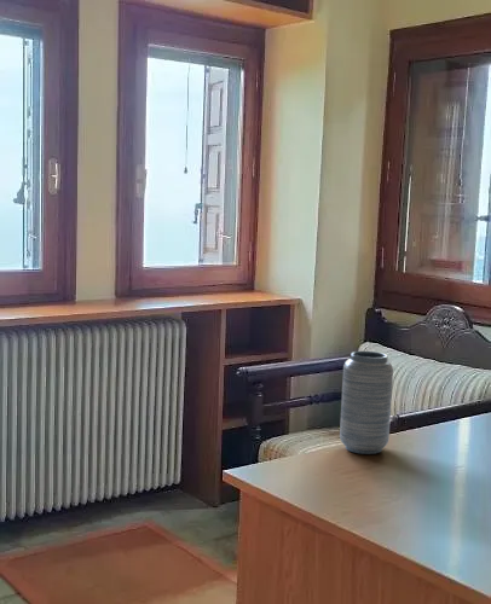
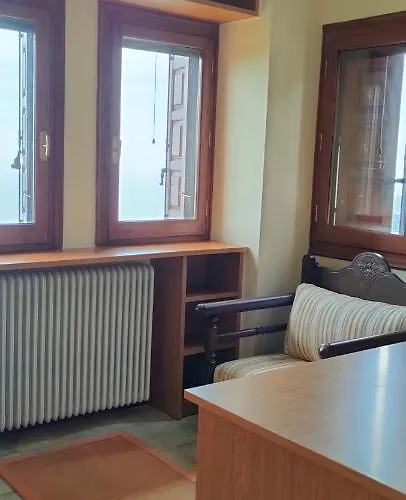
- vase (365, 401)
